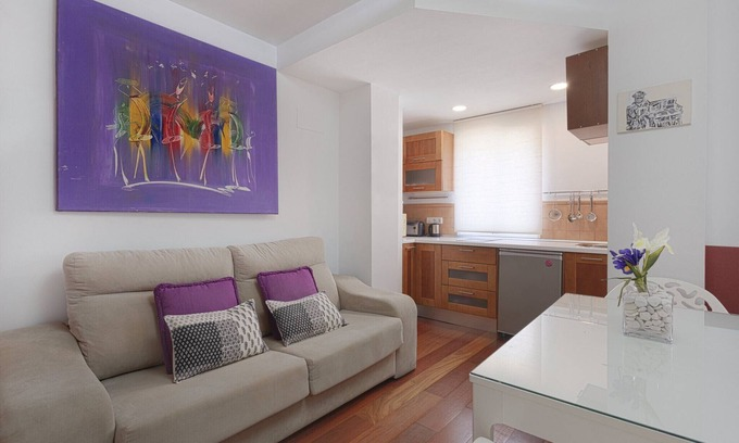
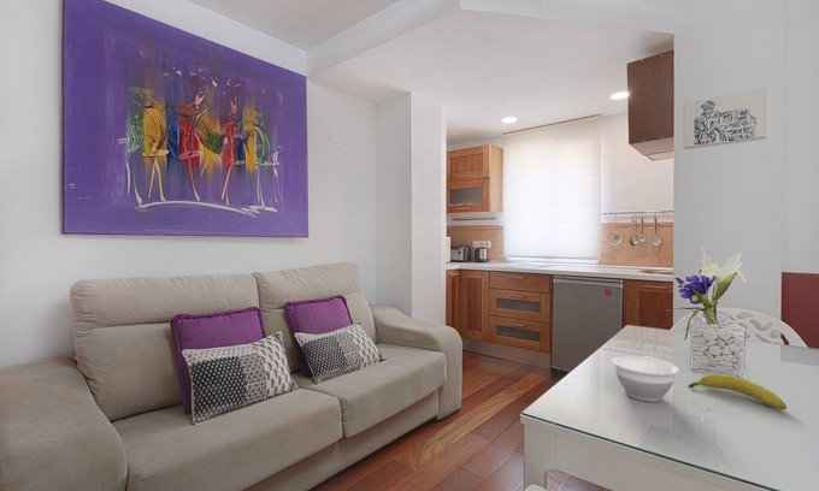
+ bowl (643, 379)
+ fruit (737, 388)
